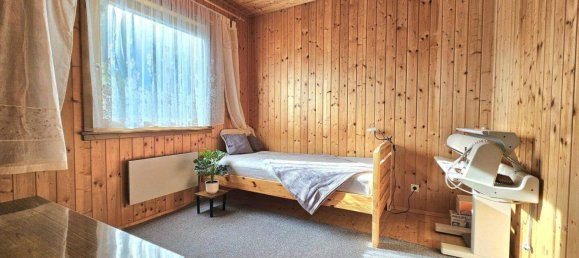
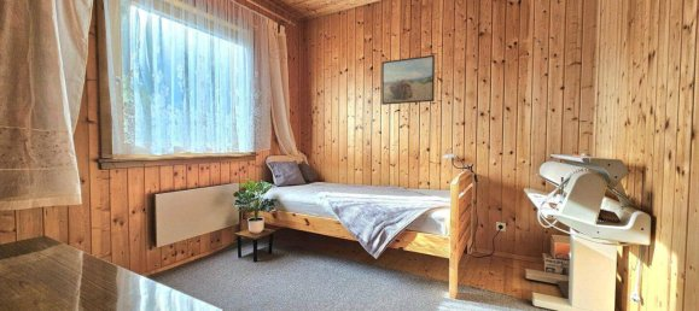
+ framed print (407, 81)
